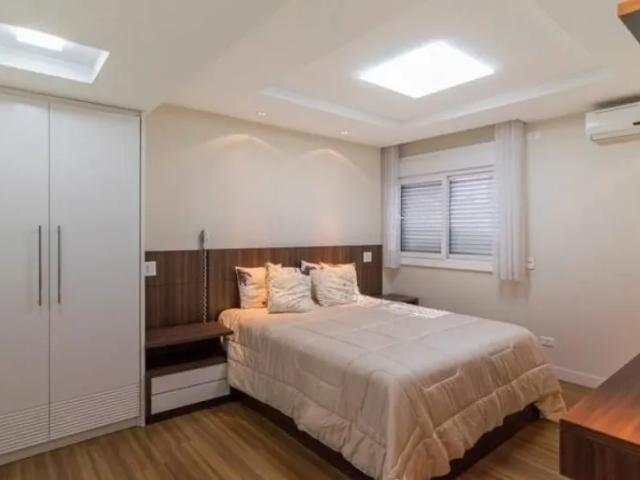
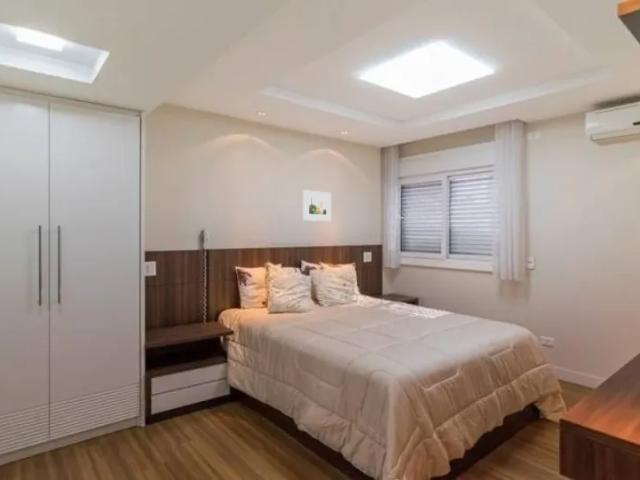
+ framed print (317, 206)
